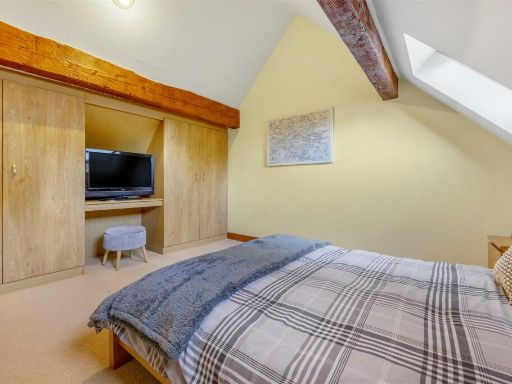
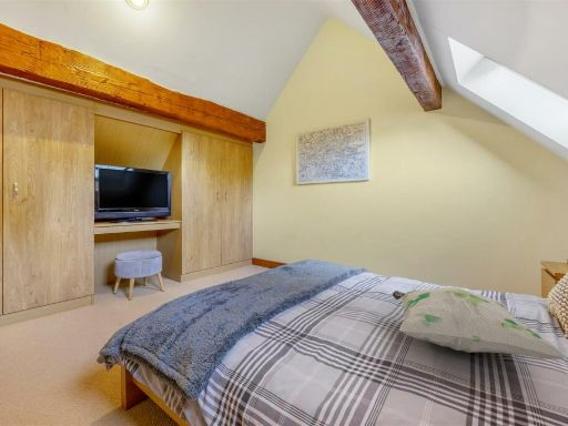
+ decorative pillow (454, 315)
